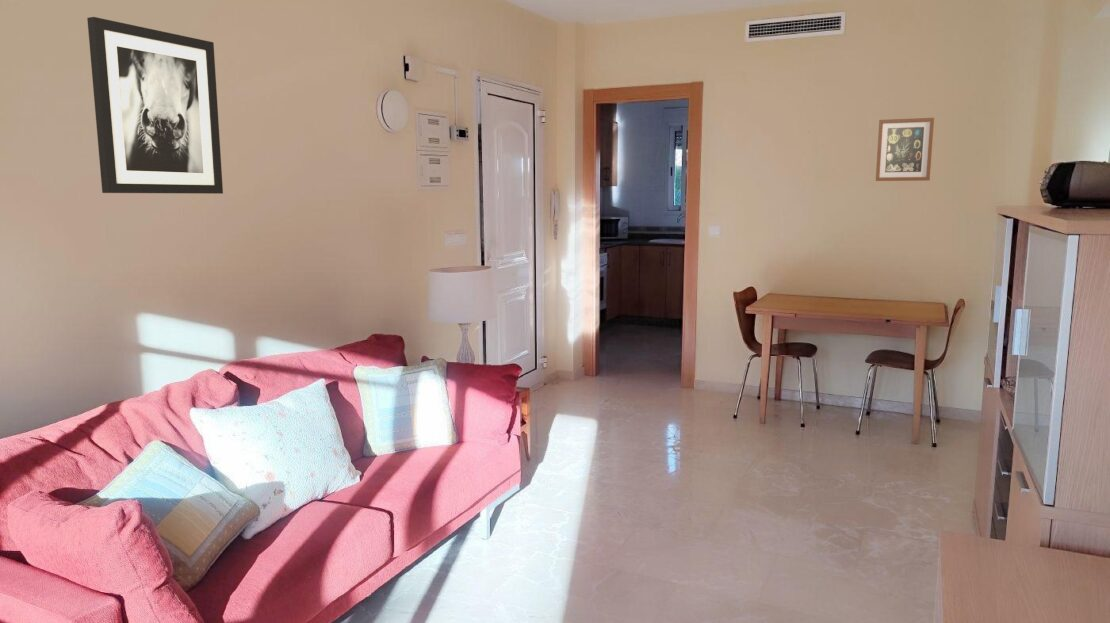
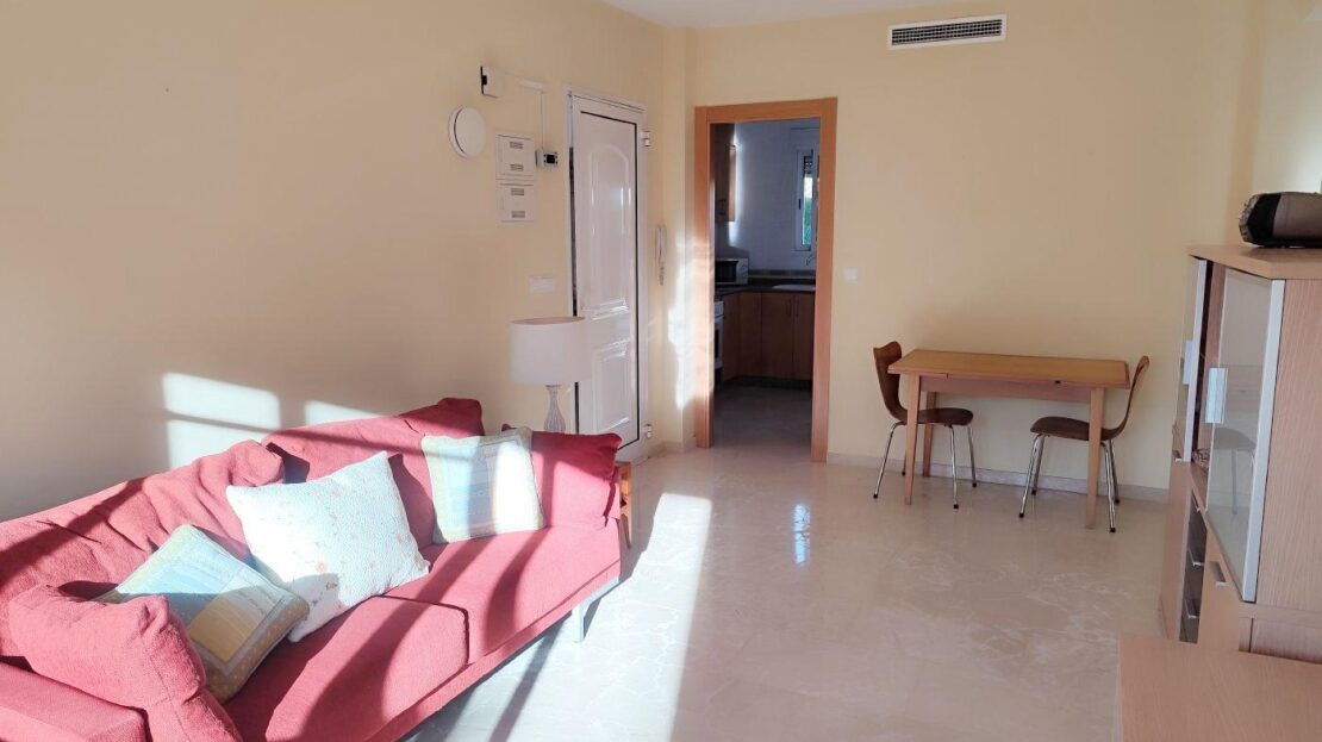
- wall art (904, 149)
- wall art (161, 113)
